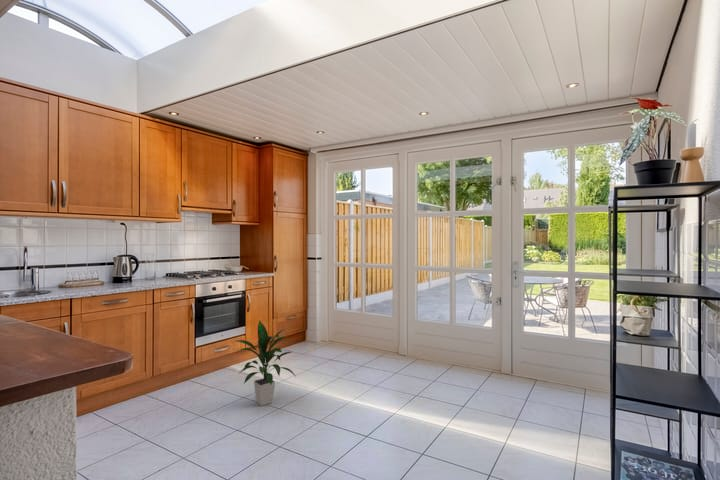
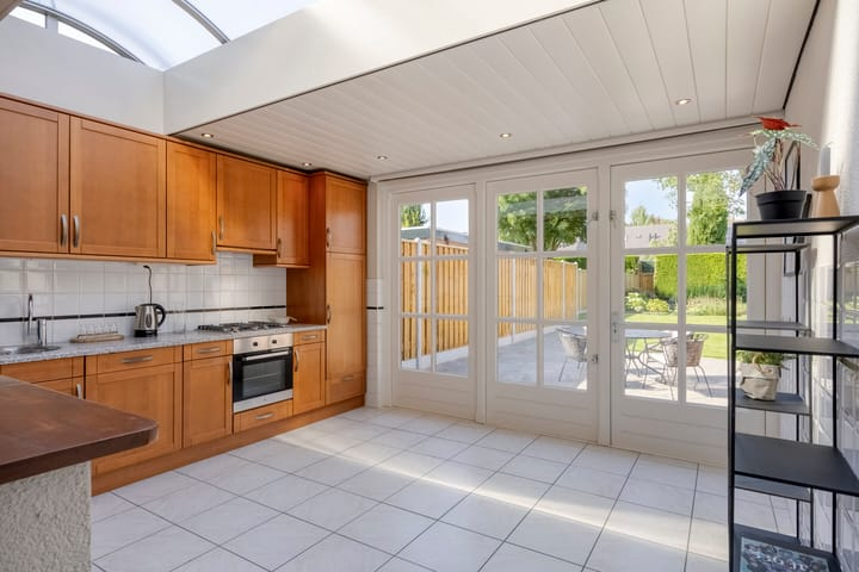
- indoor plant (267, 362)
